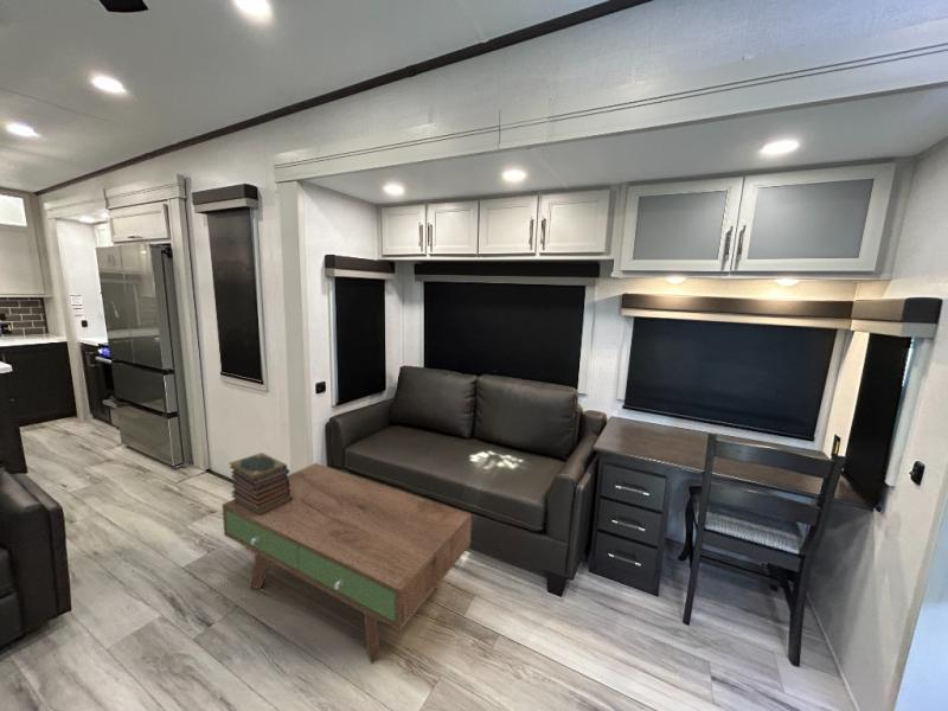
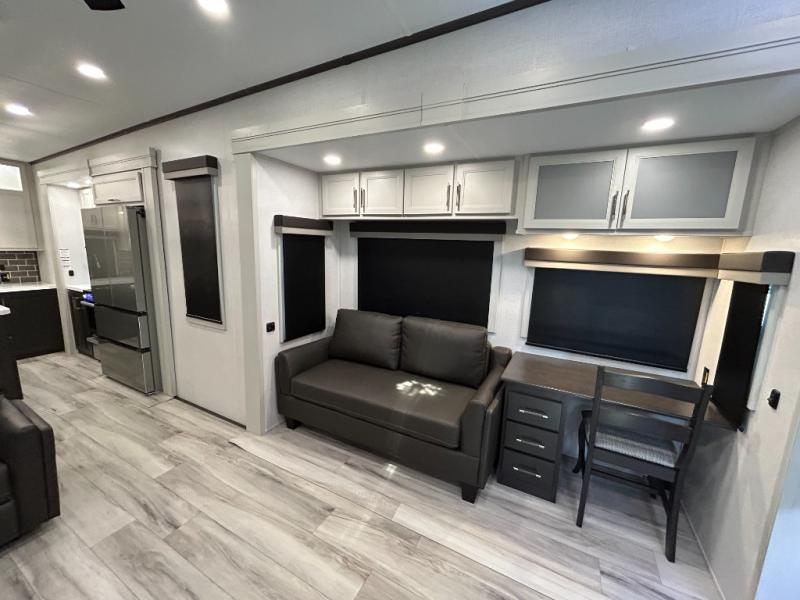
- book stack (260, 481)
- coffee table (344, 549)
